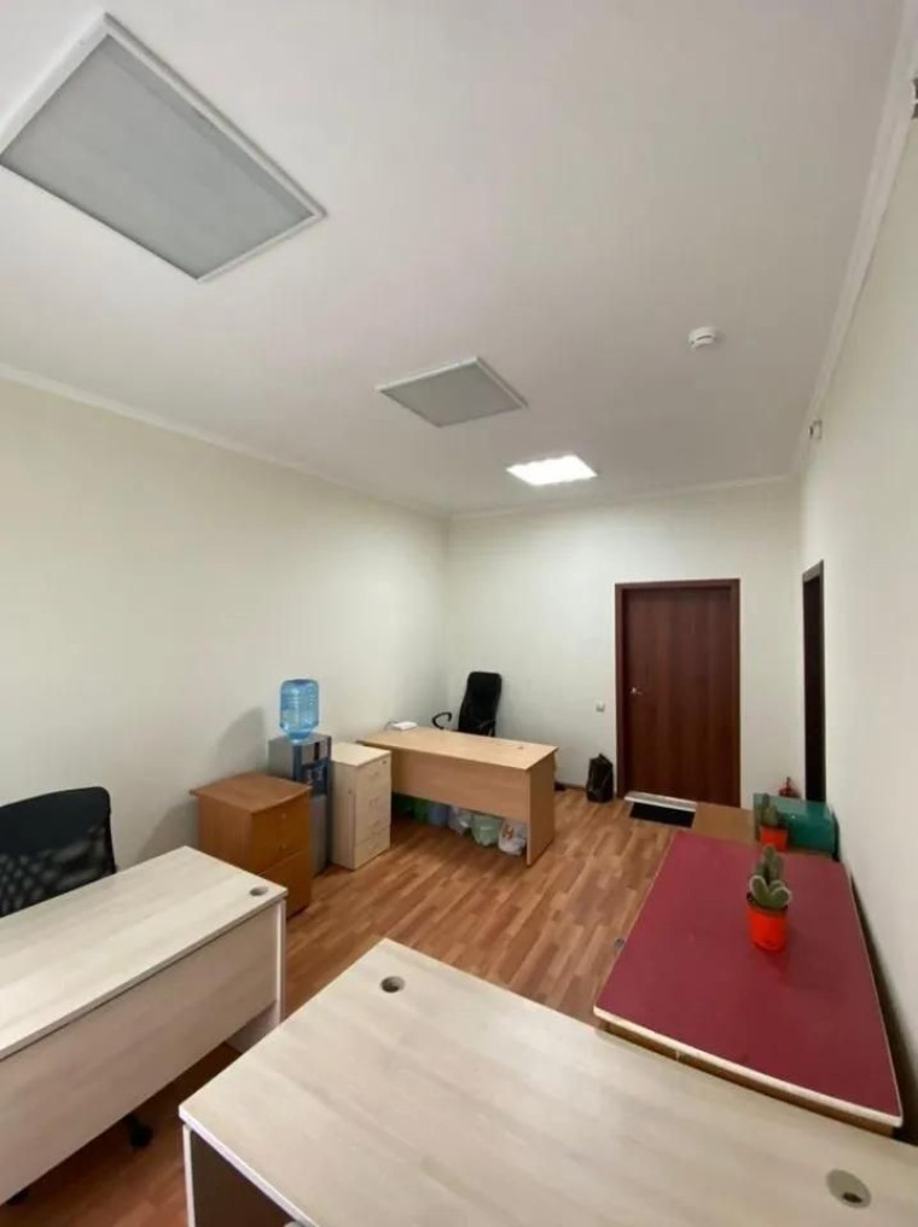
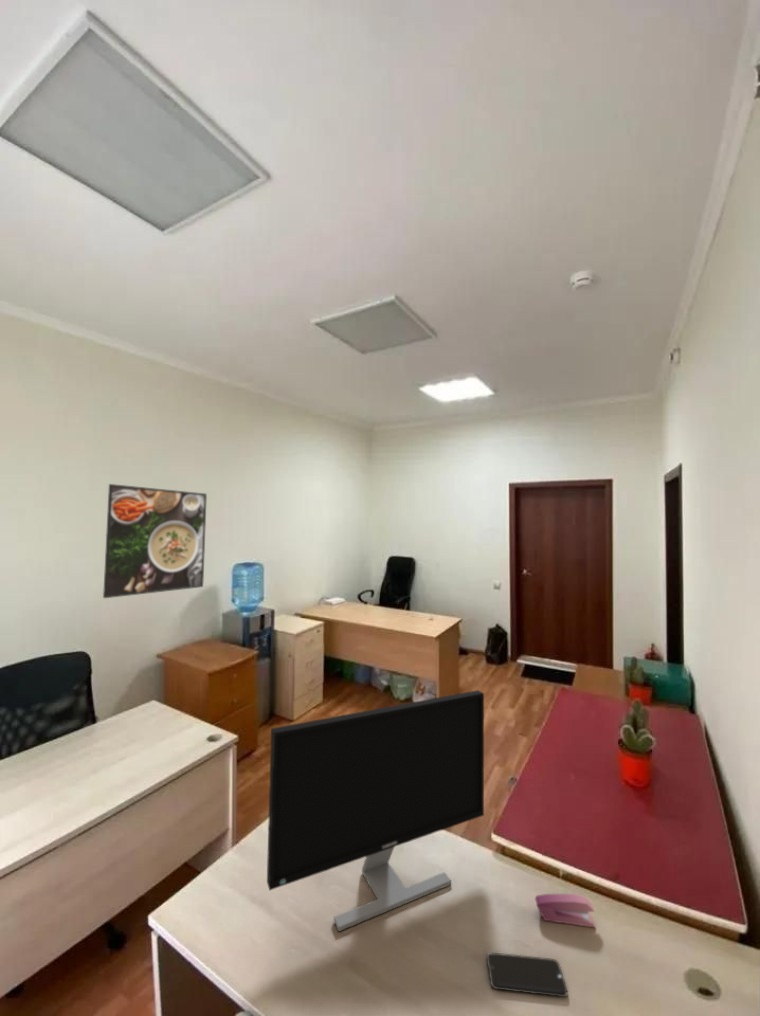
+ stapler (564, 907)
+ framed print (160, 540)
+ monitor (385, 796)
+ smartphone (525, 973)
